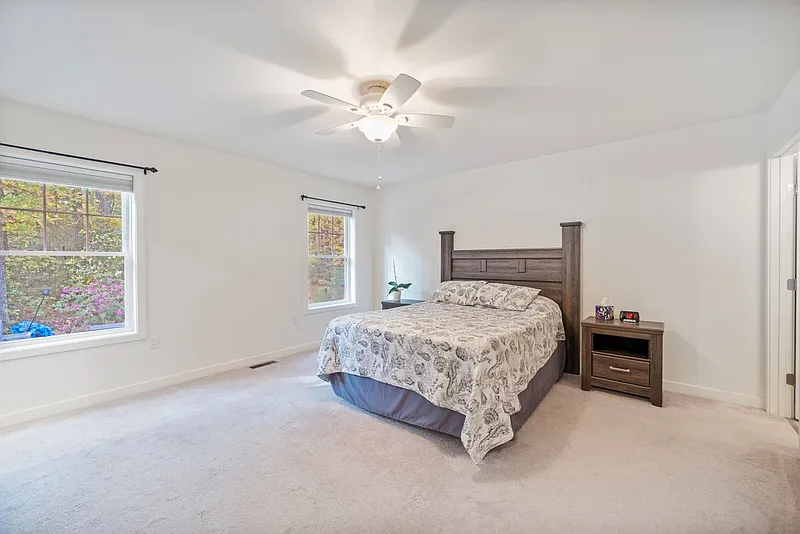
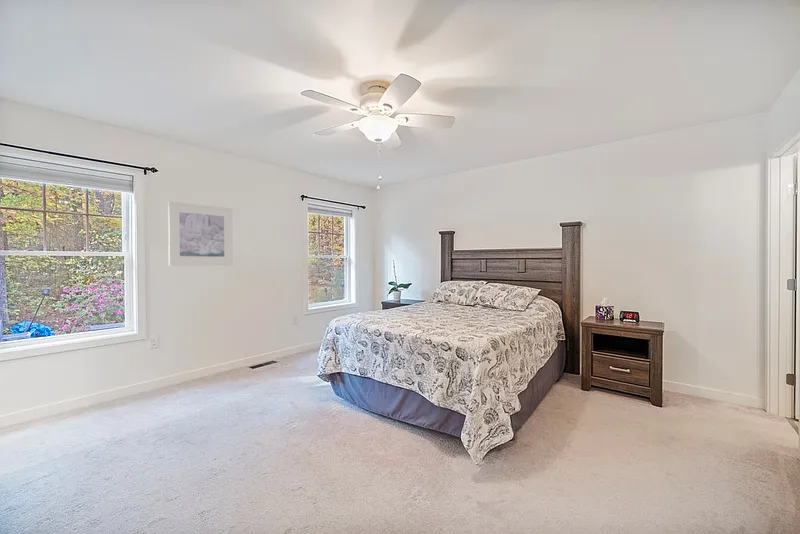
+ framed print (202, 235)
